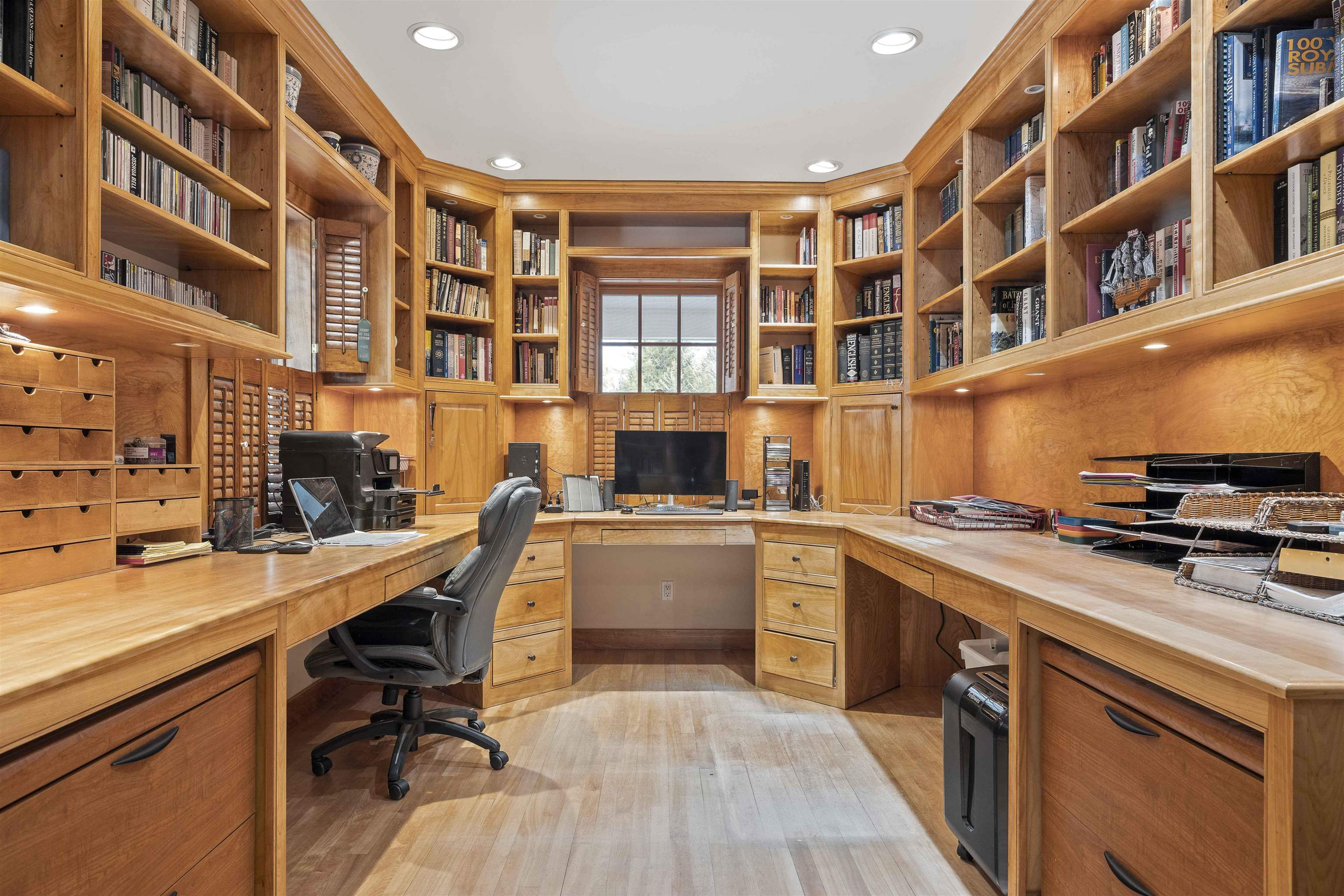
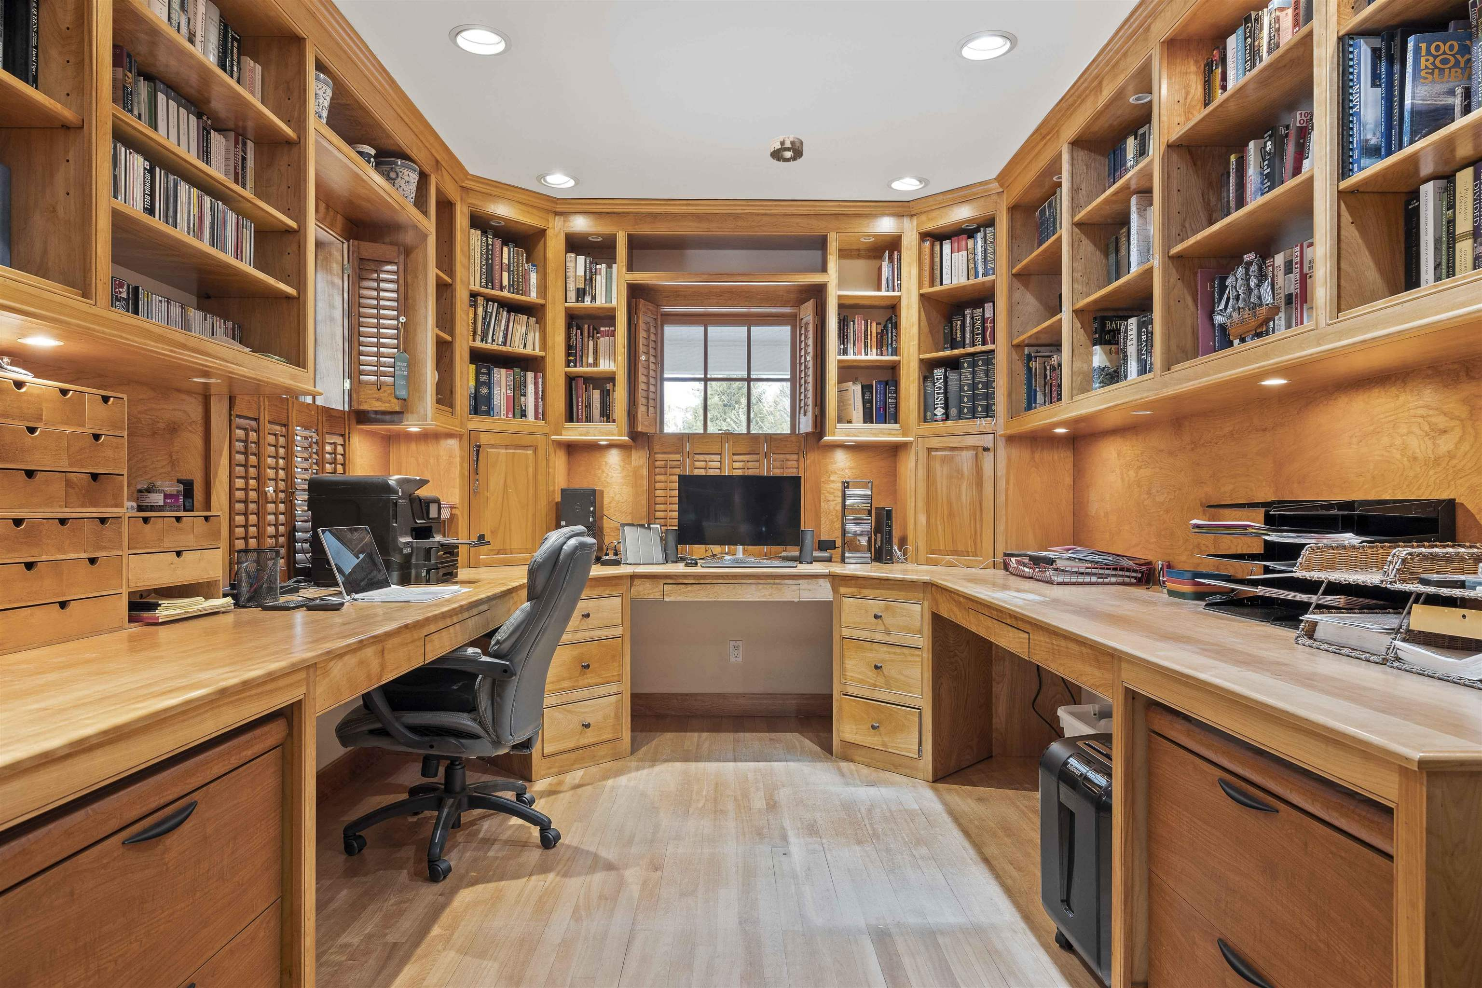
+ smoke detector (786, 148)
